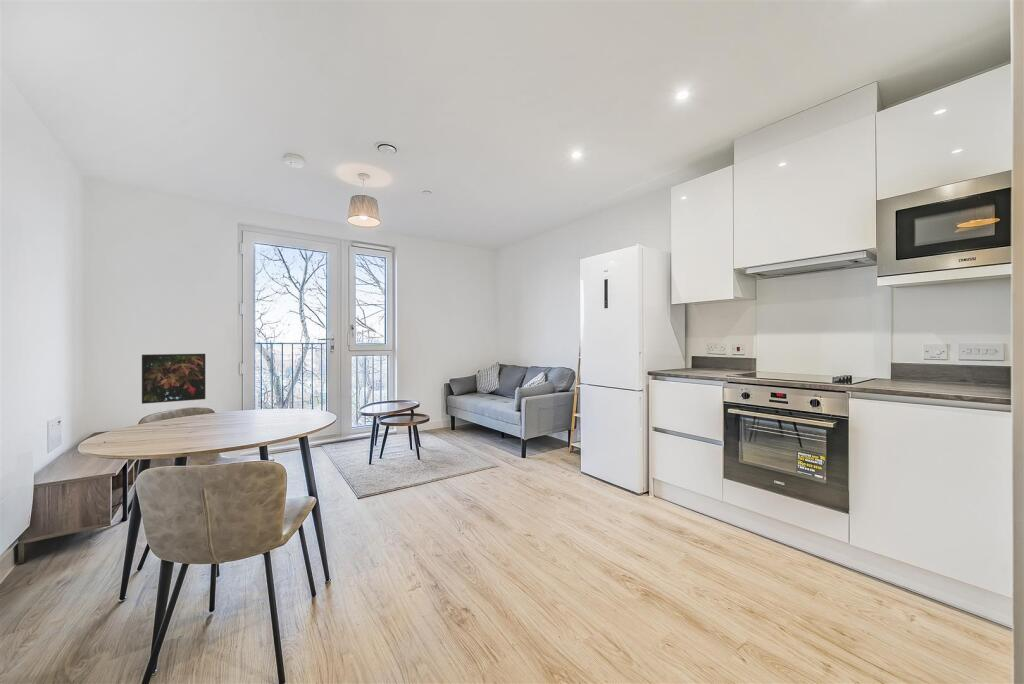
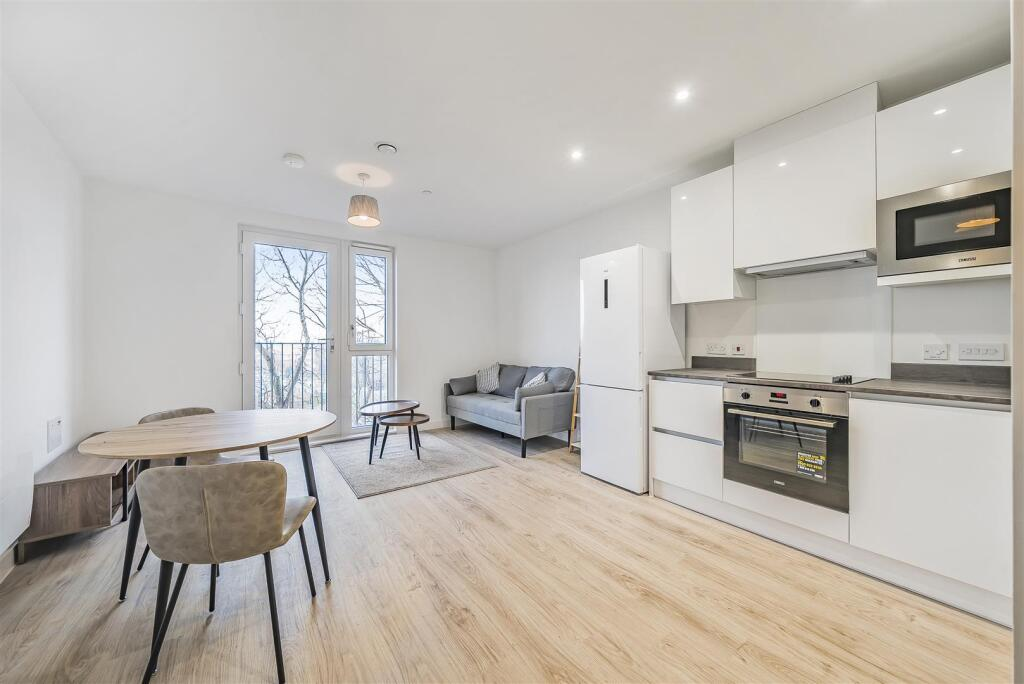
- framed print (174, 377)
